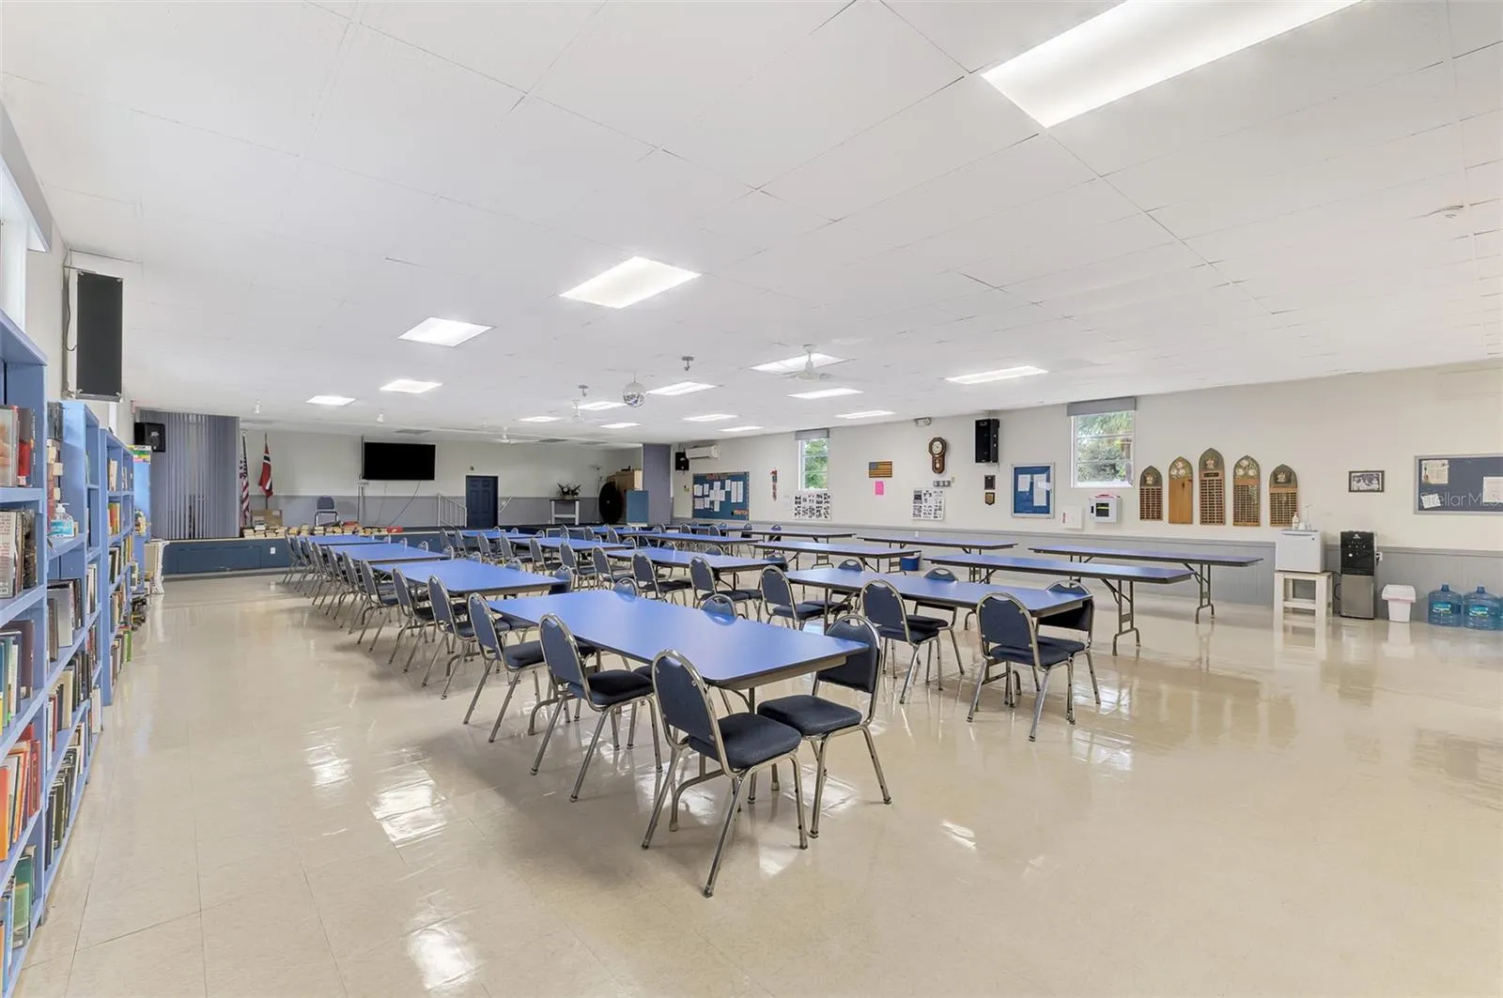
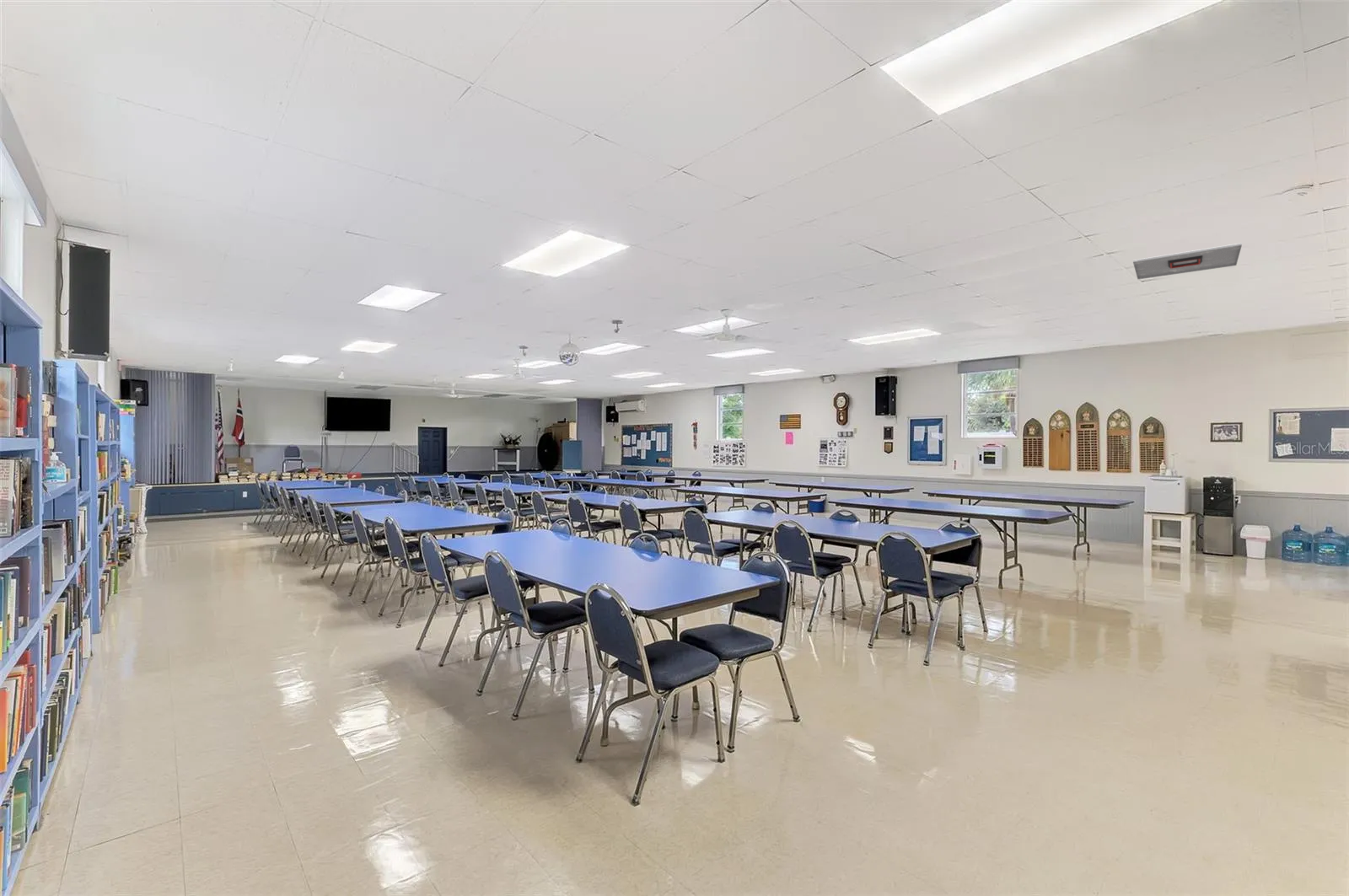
+ ceiling vent (1185, 262)
